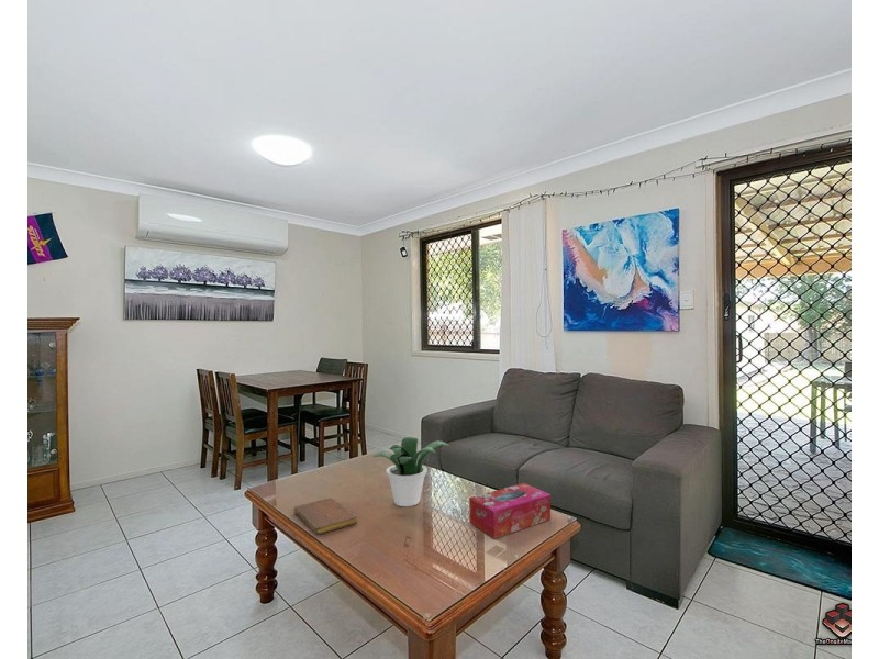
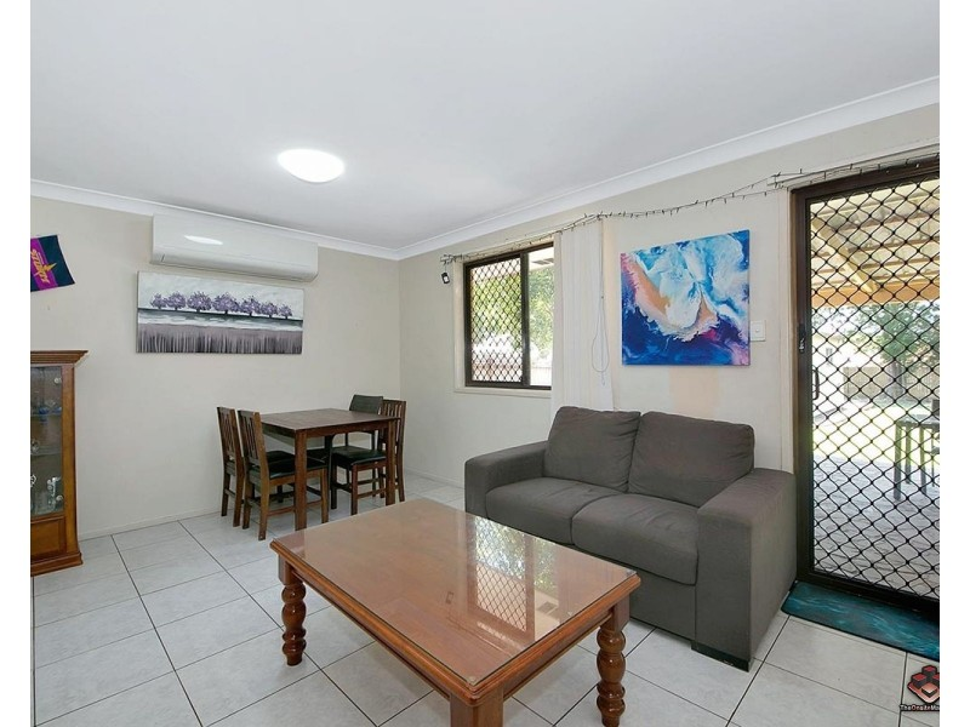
- notebook (324, 514)
- potted plant (412, 471)
- tissue box (510, 509)
